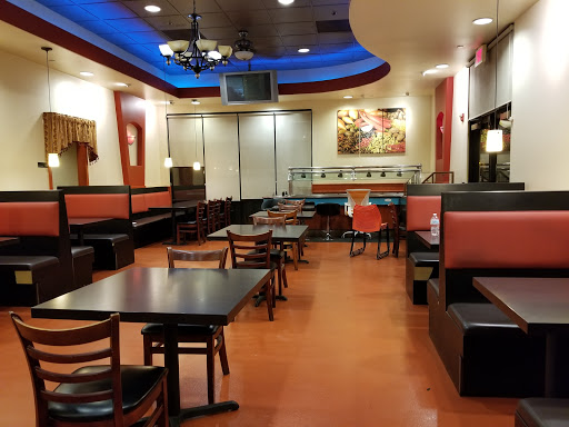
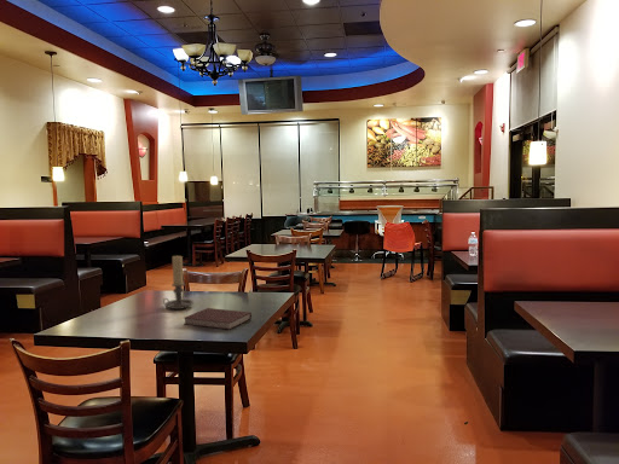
+ candle holder (175, 280)
+ notebook (218, 318)
